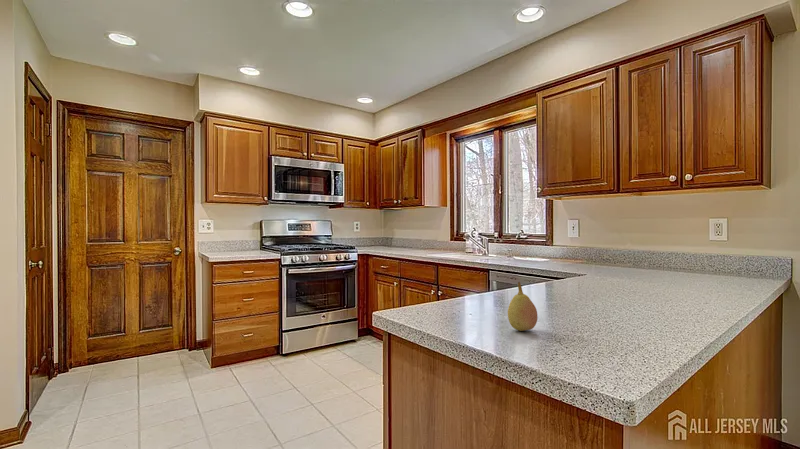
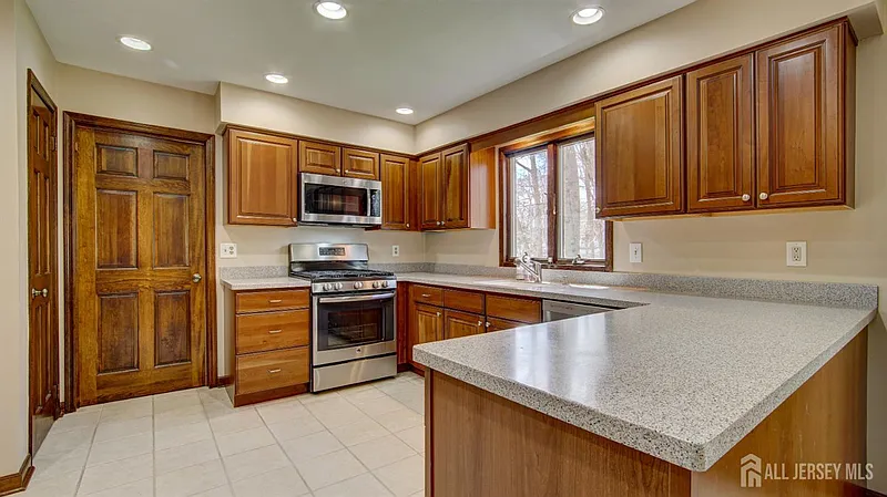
- fruit (522, 305)
